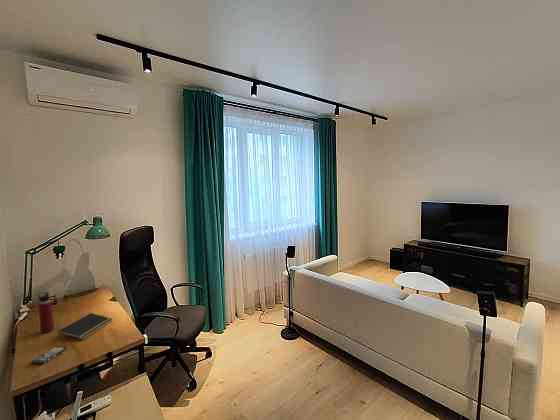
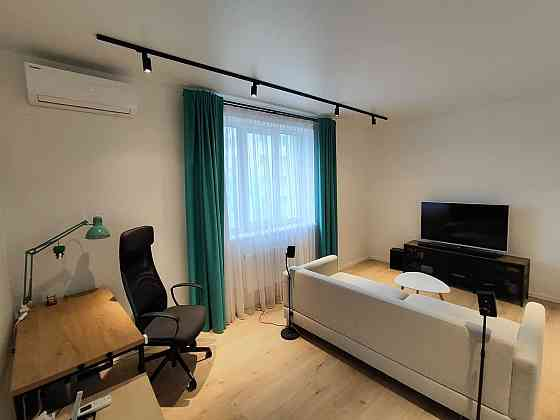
- notepad (87, 325)
- smartphone (50, 354)
- water bottle (45, 311)
